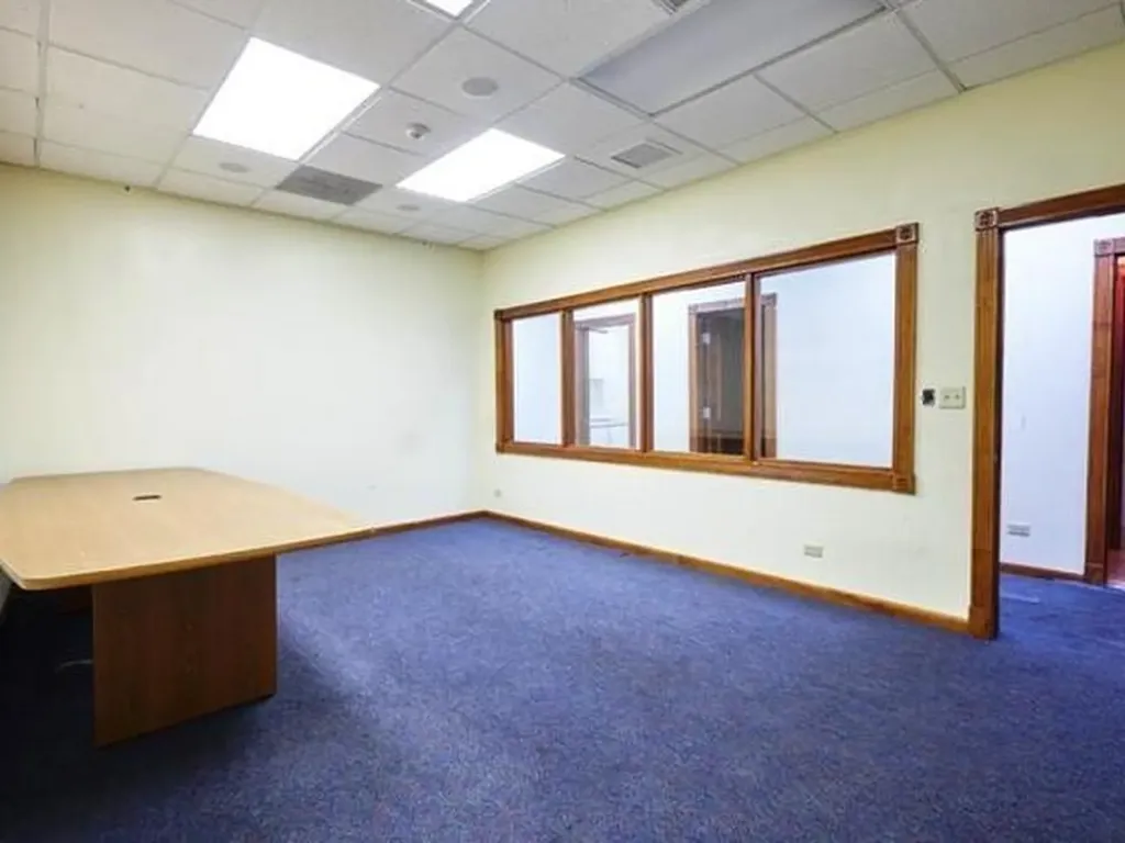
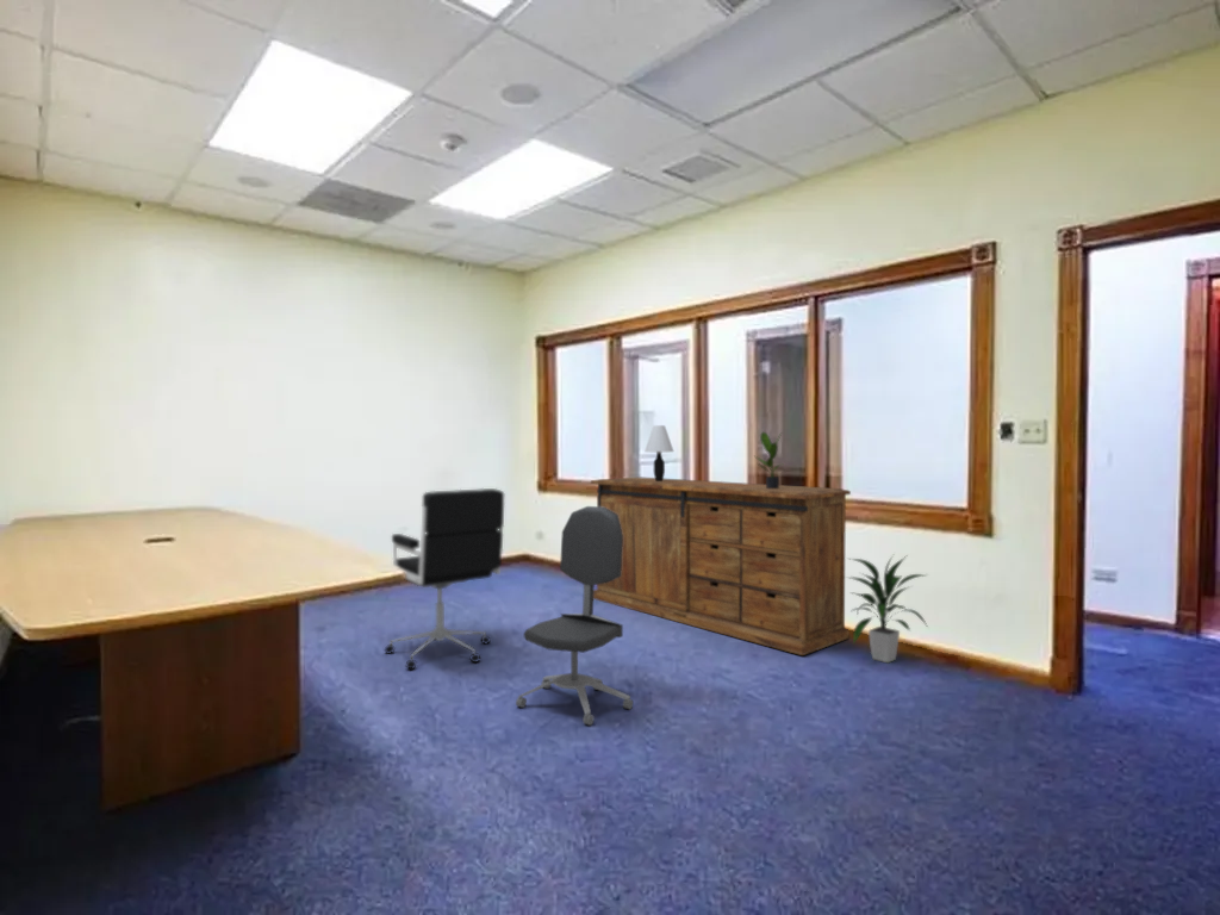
+ office chair (443, 572)
+ office chair (575, 614)
+ sideboard (704, 549)
+ table lamp (659, 453)
+ potted plant (767, 459)
+ indoor plant (880, 604)
